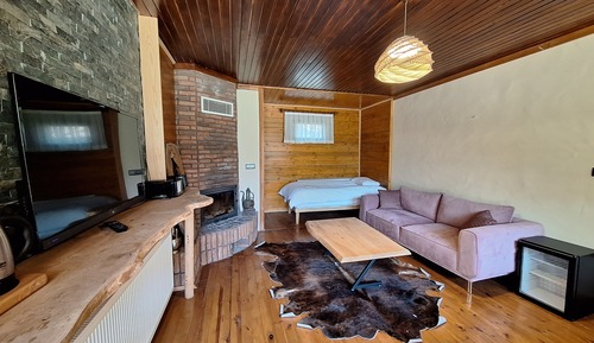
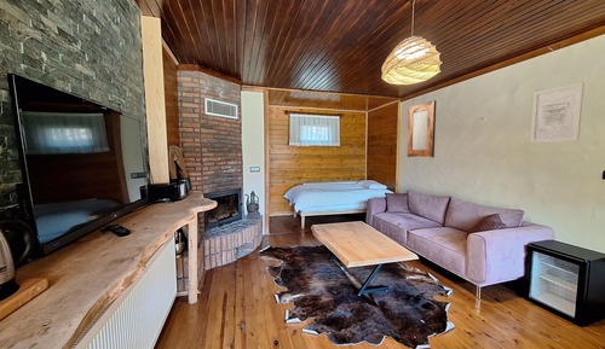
+ home mirror (420, 130)
+ wall art (554, 115)
